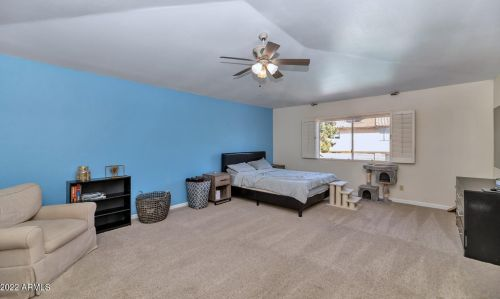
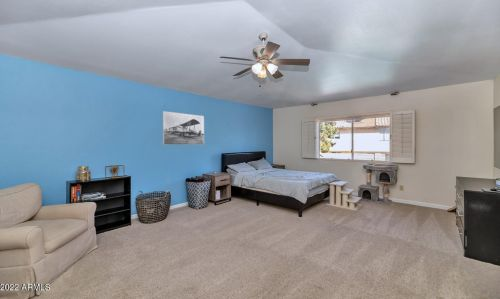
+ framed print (185, 129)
